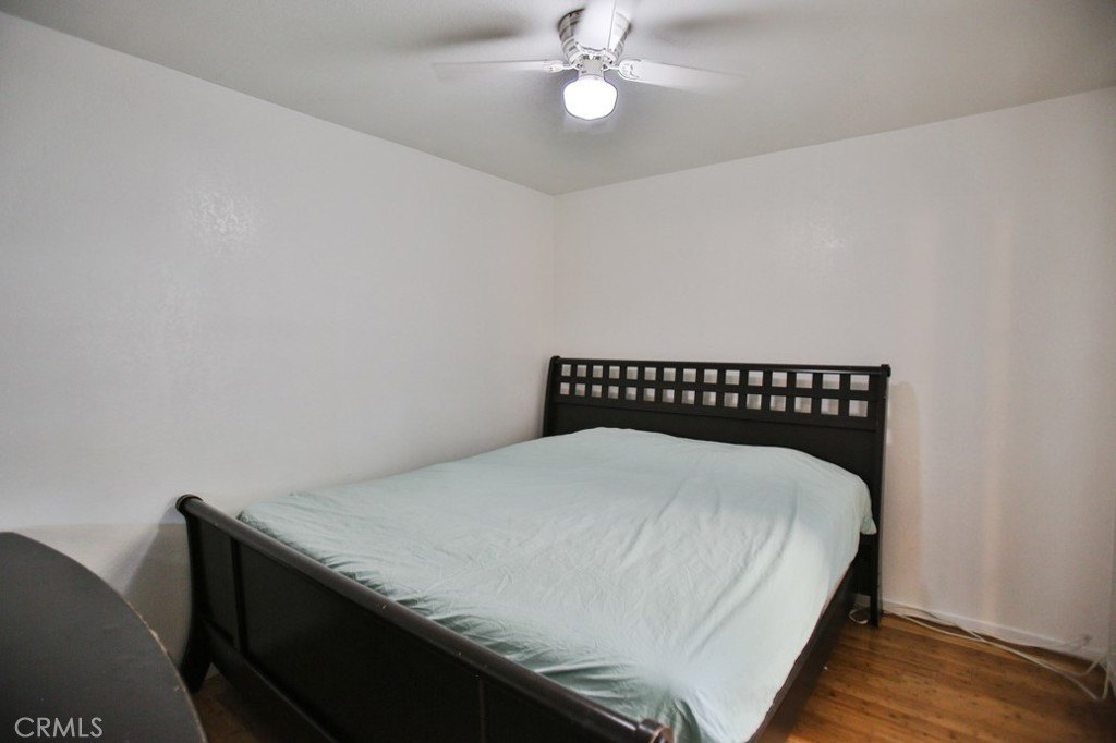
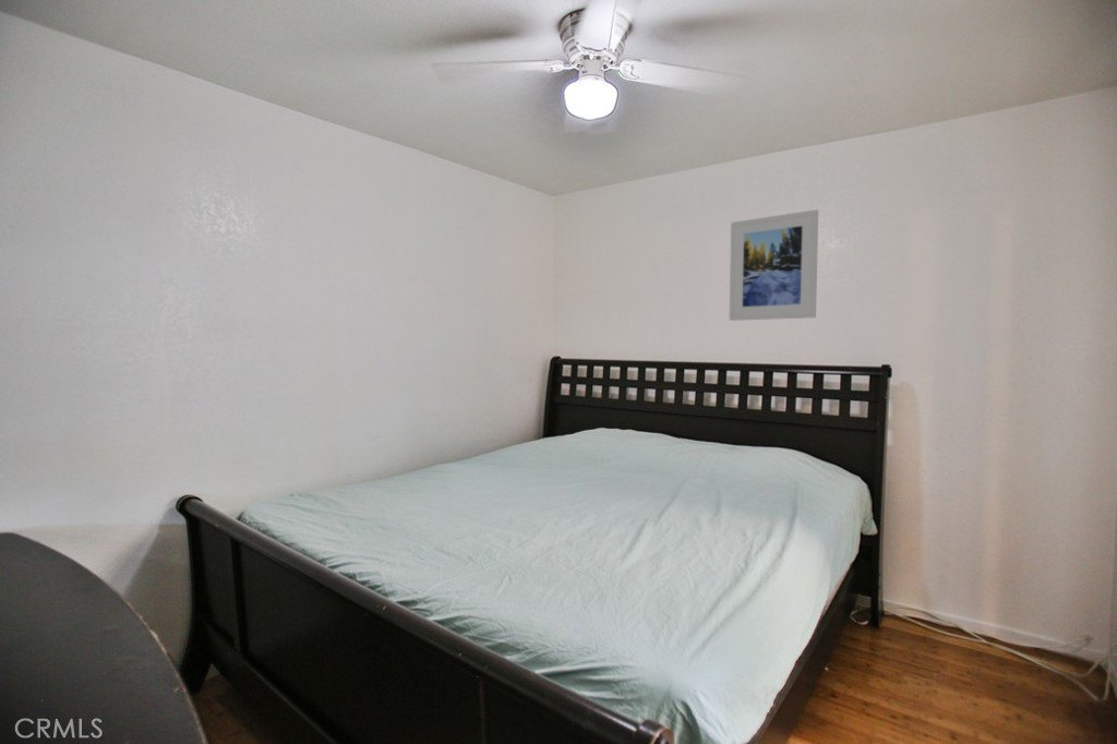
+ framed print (771, 267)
